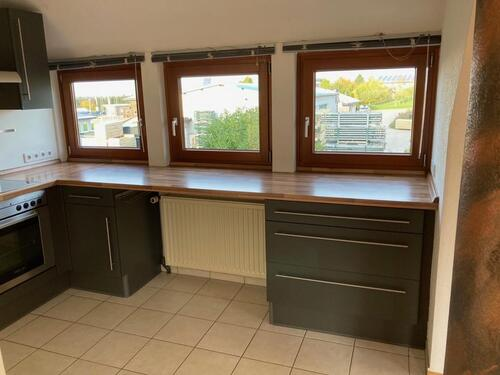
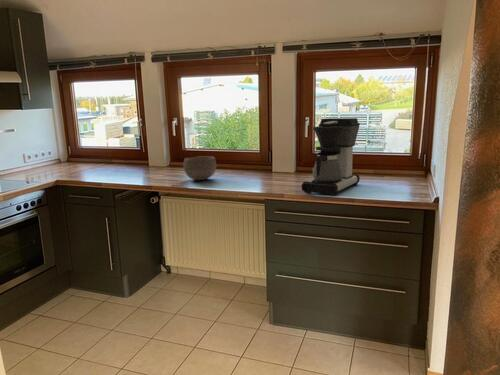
+ bowl (199, 168)
+ coffee maker (332, 154)
